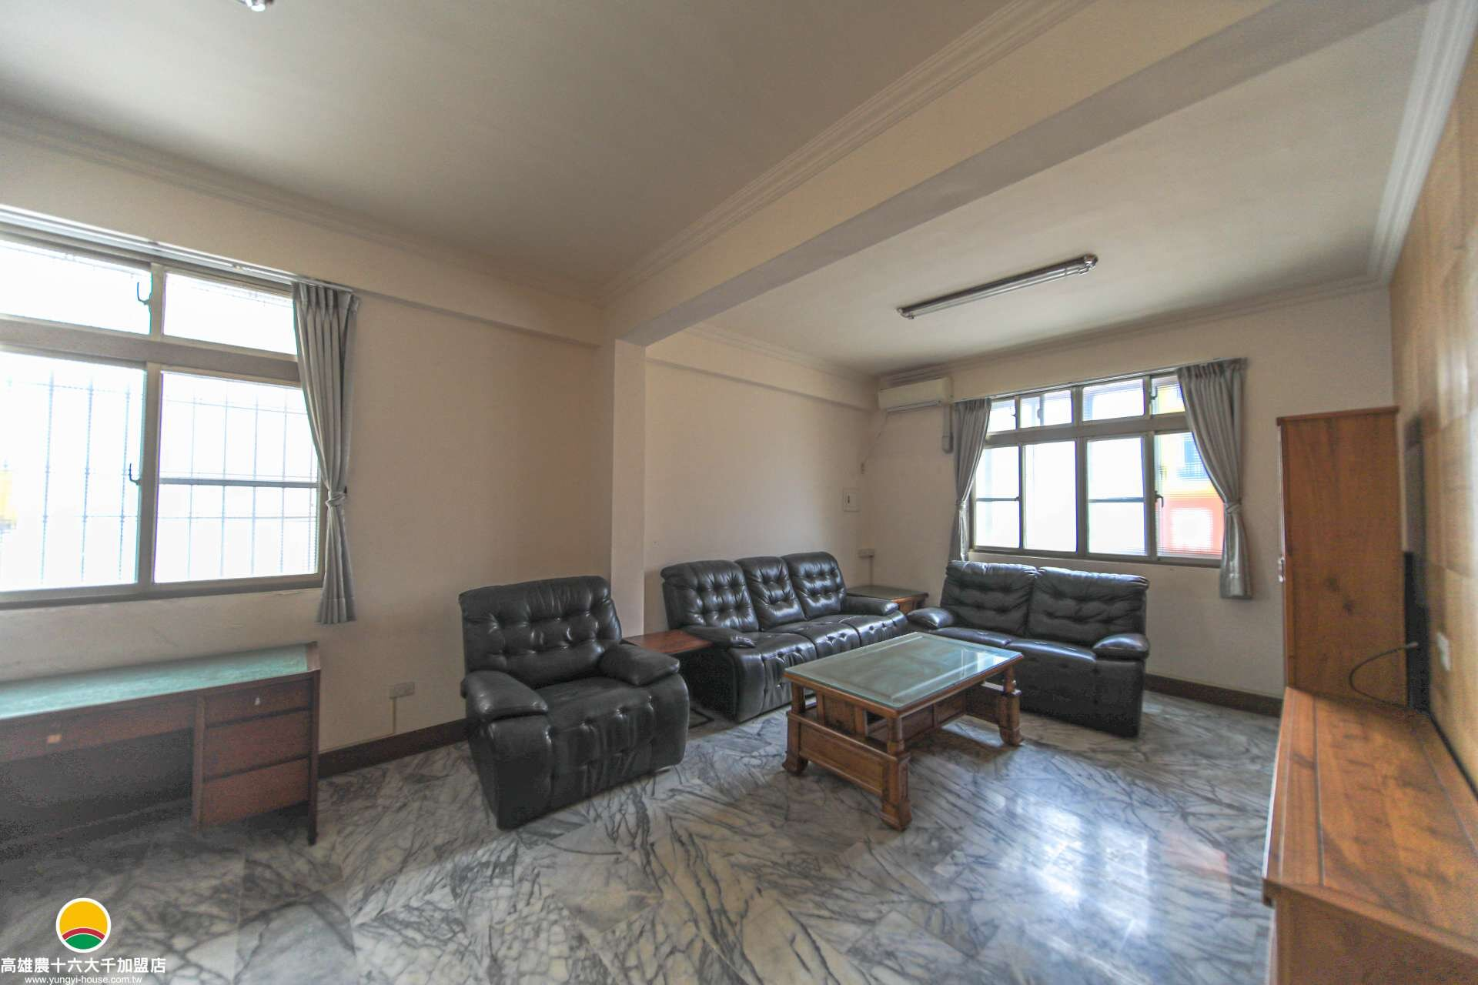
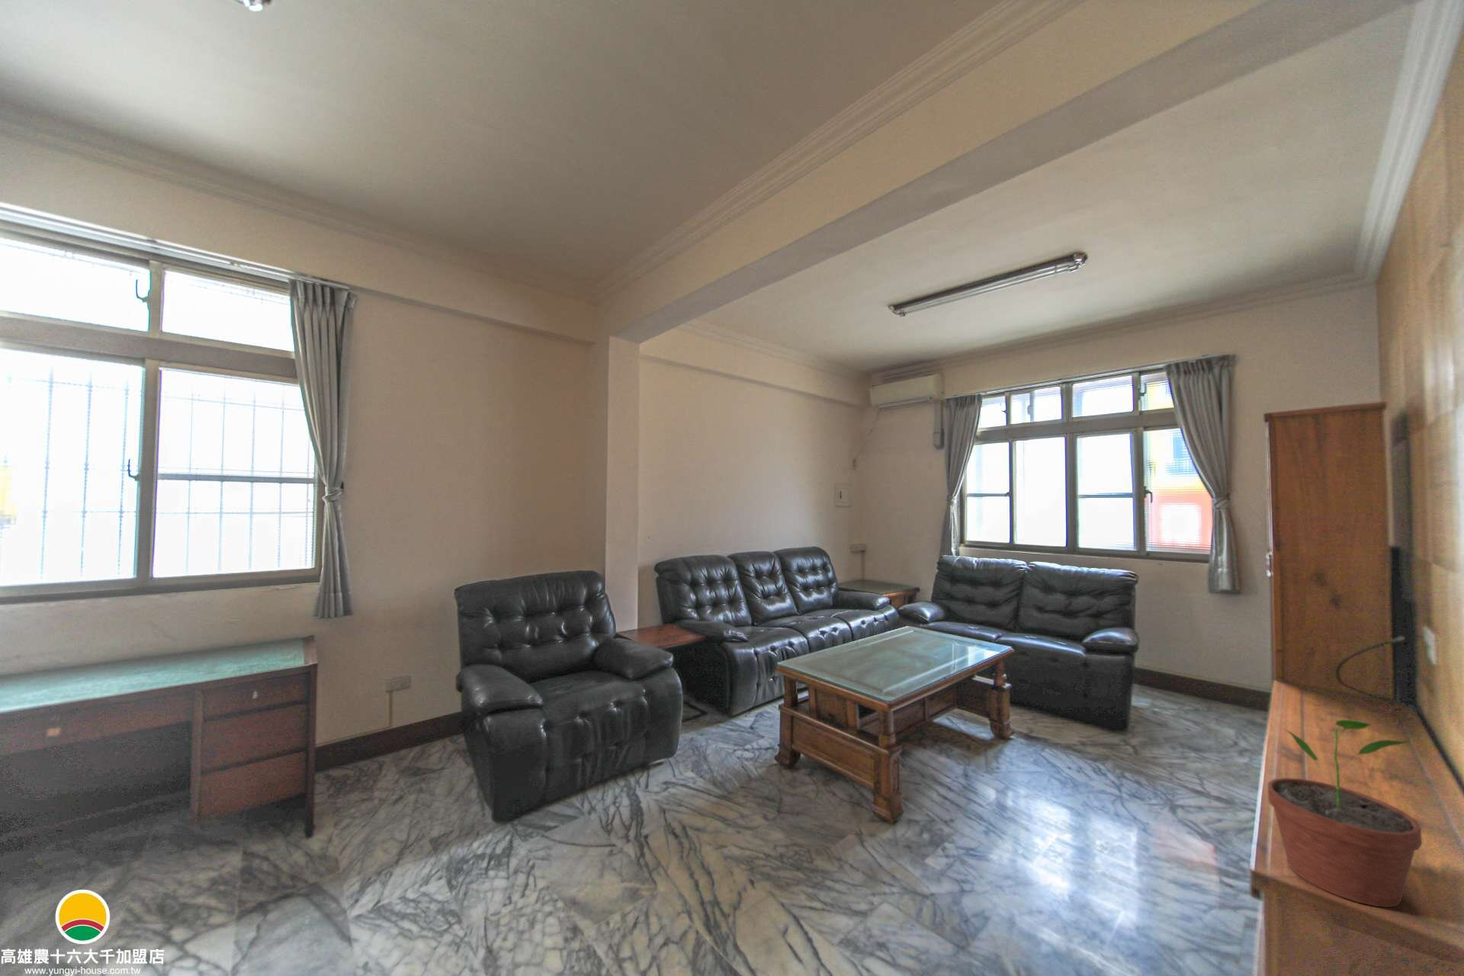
+ potted plant (1338, 792)
